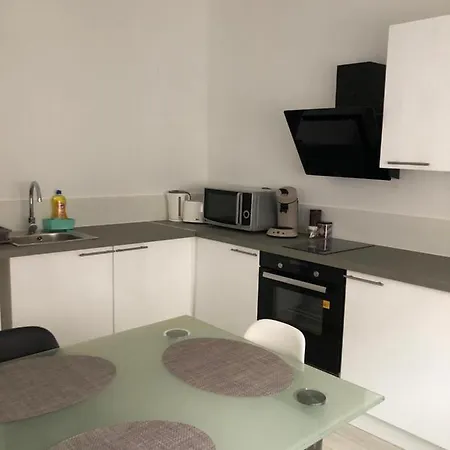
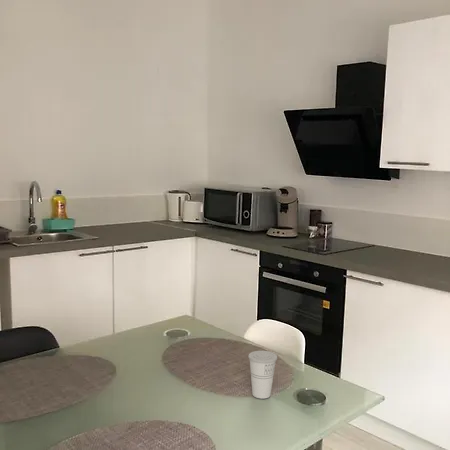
+ cup (262, 374)
